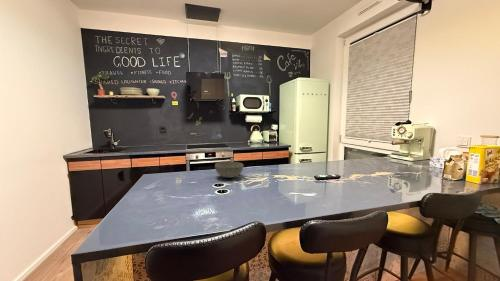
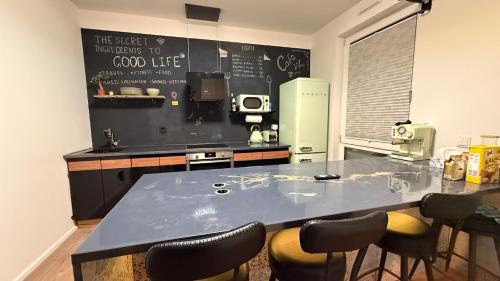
- bowl (229, 170)
